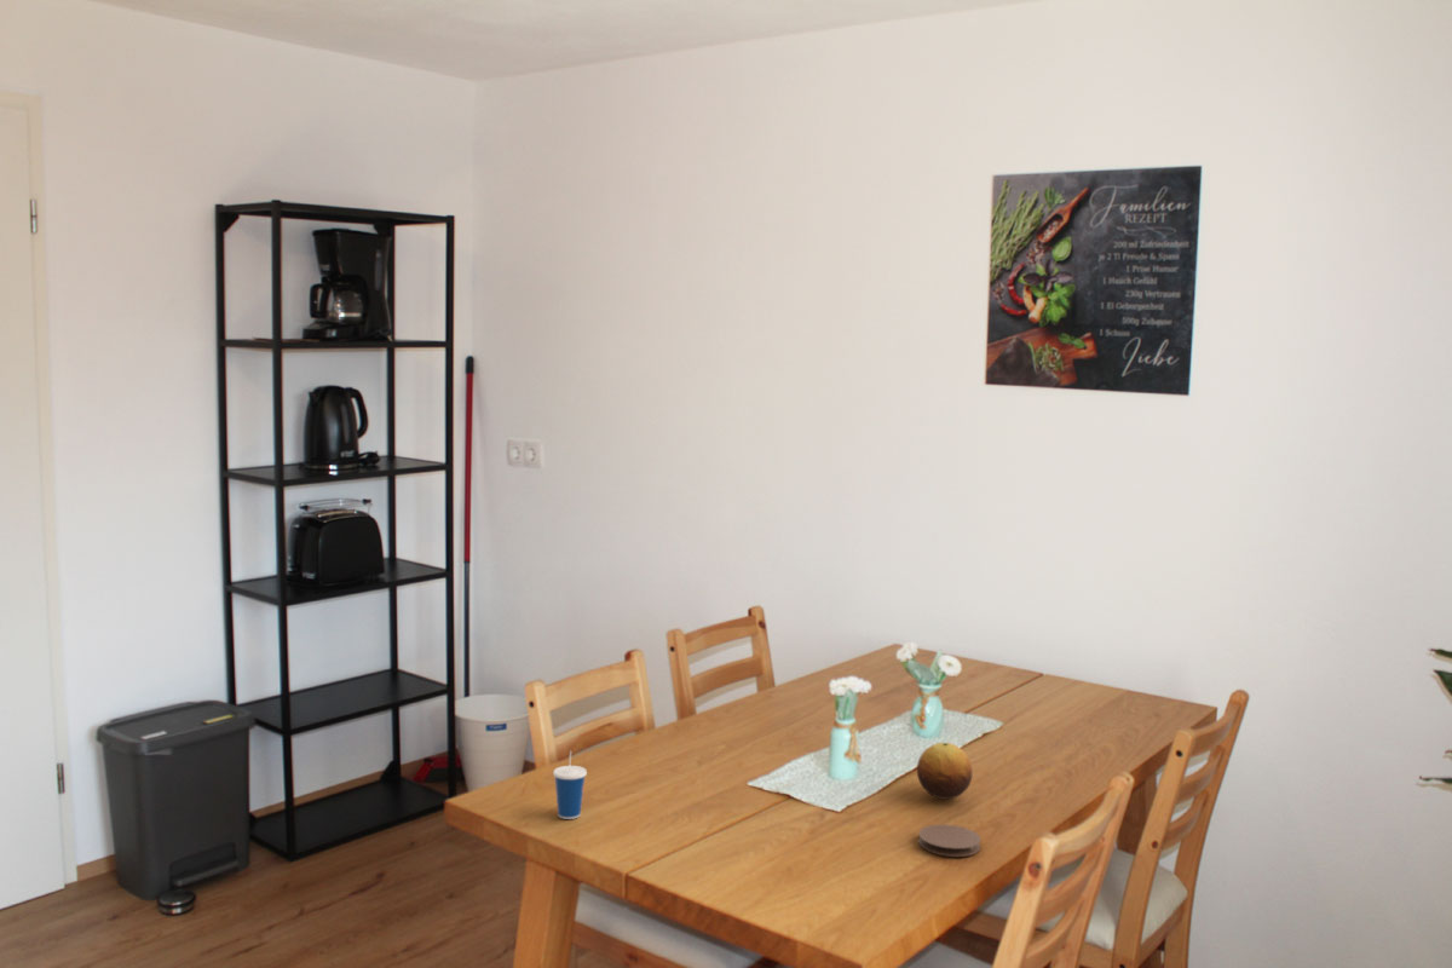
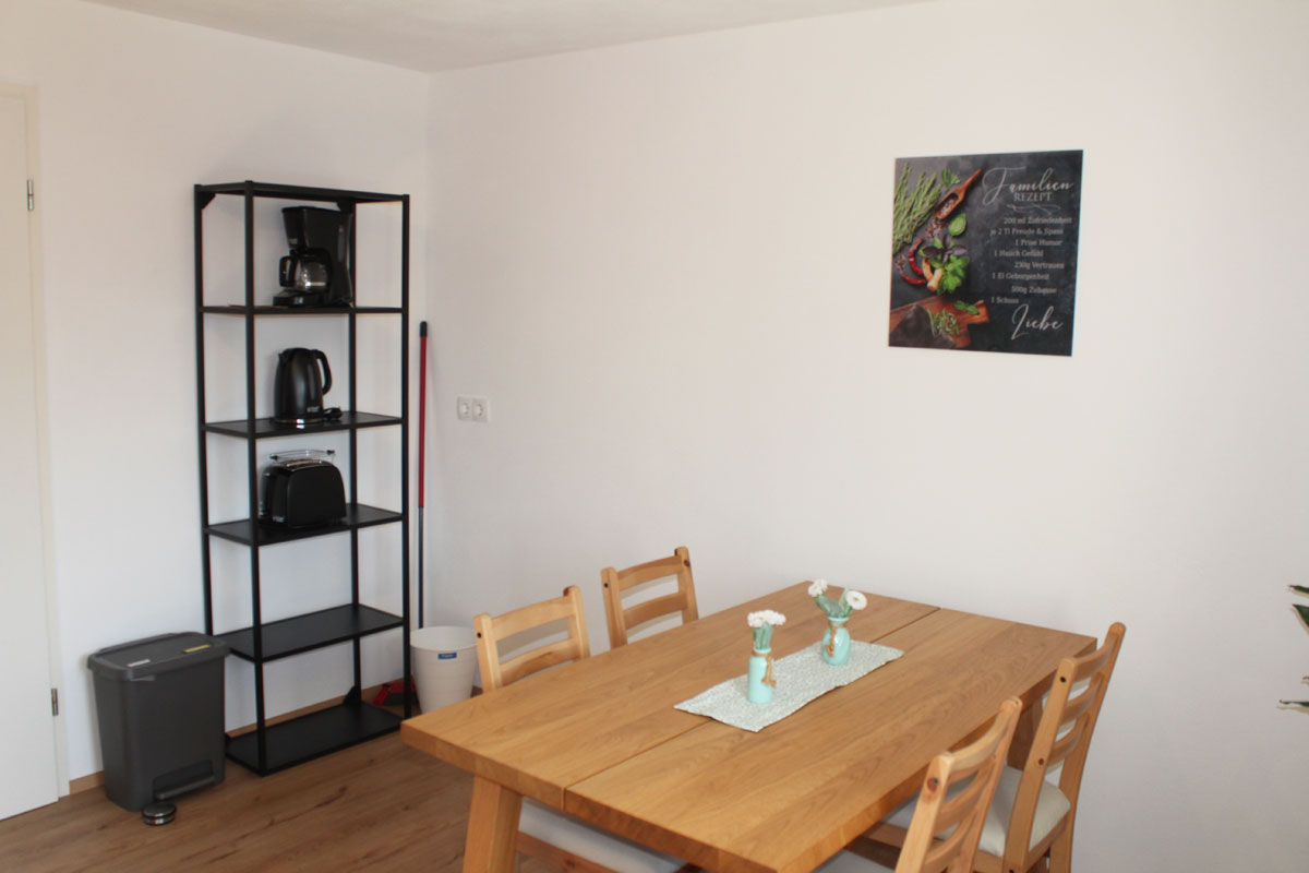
- fruit (944, 770)
- cup (569, 780)
- coaster (949, 840)
